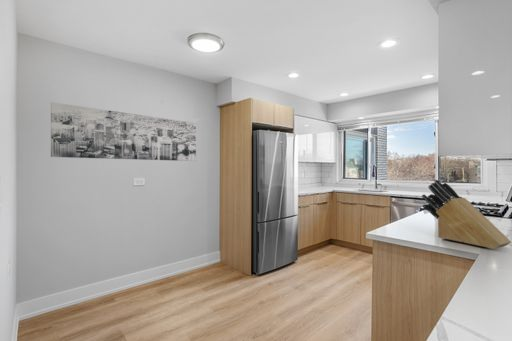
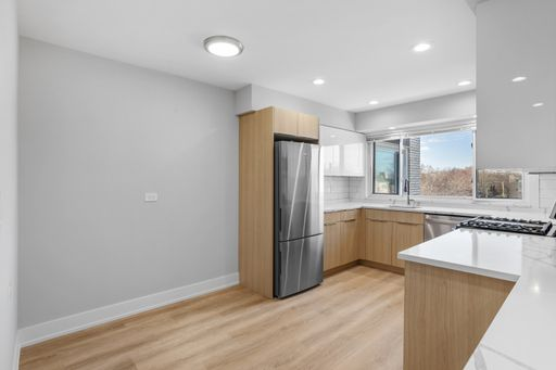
- knife block (461, 210)
- wall art (135, 136)
